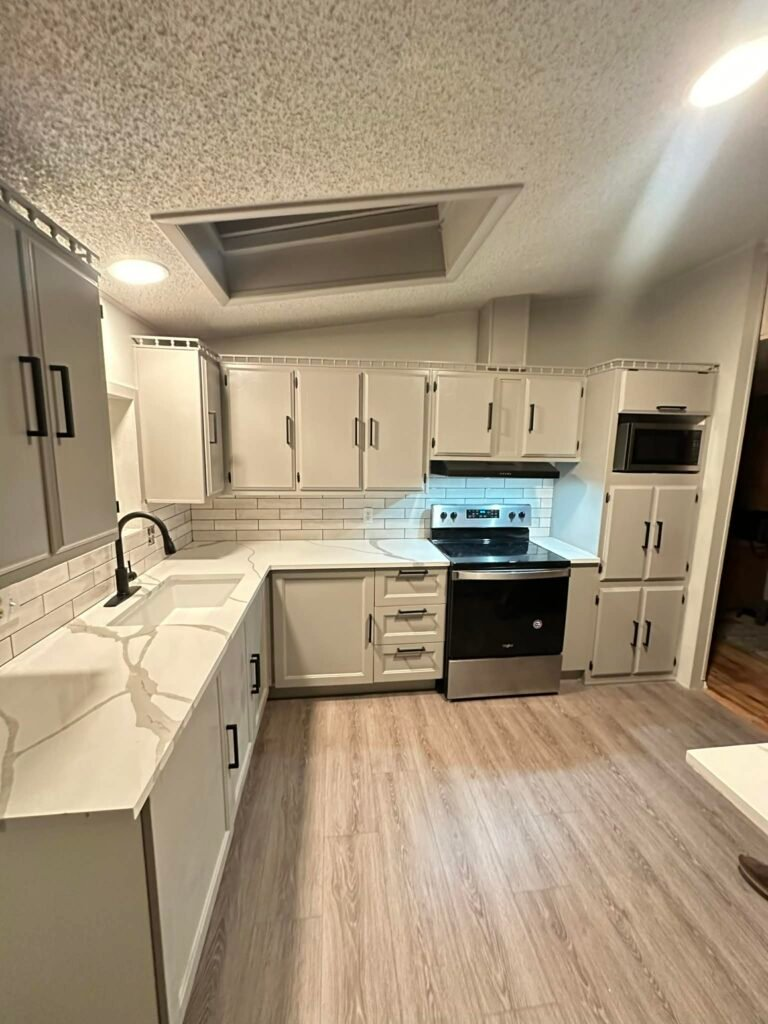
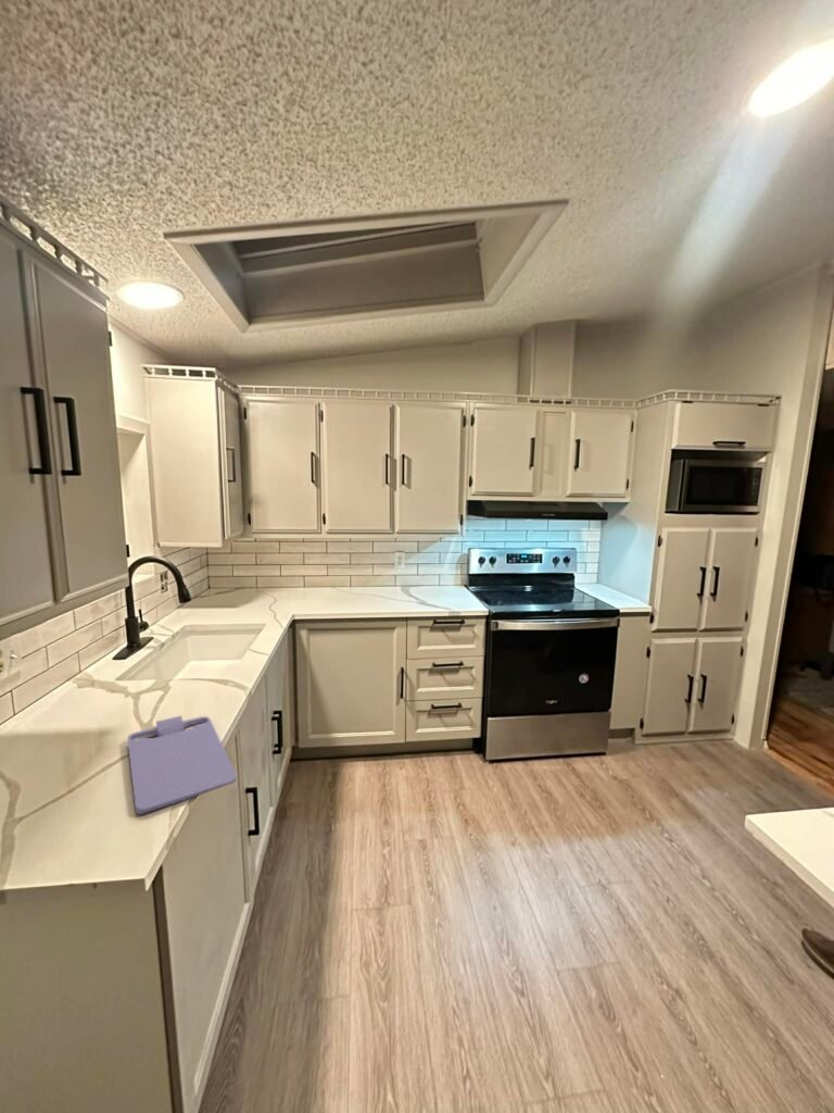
+ cutting board (178, 753)
